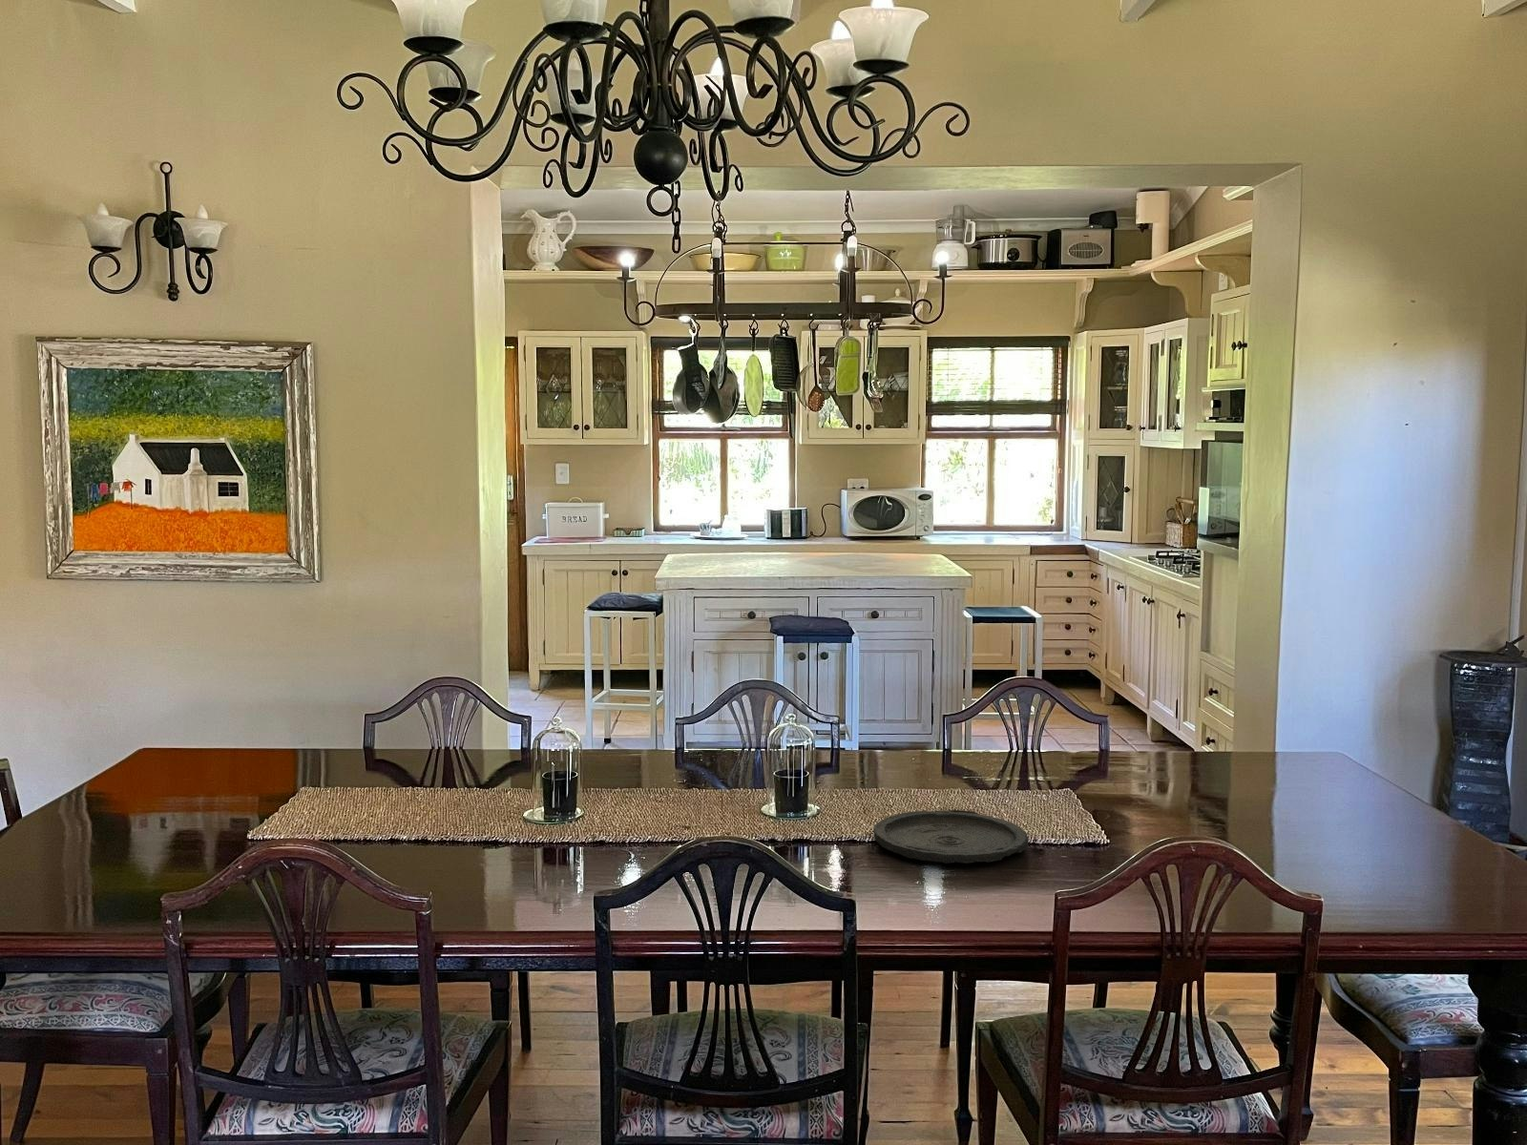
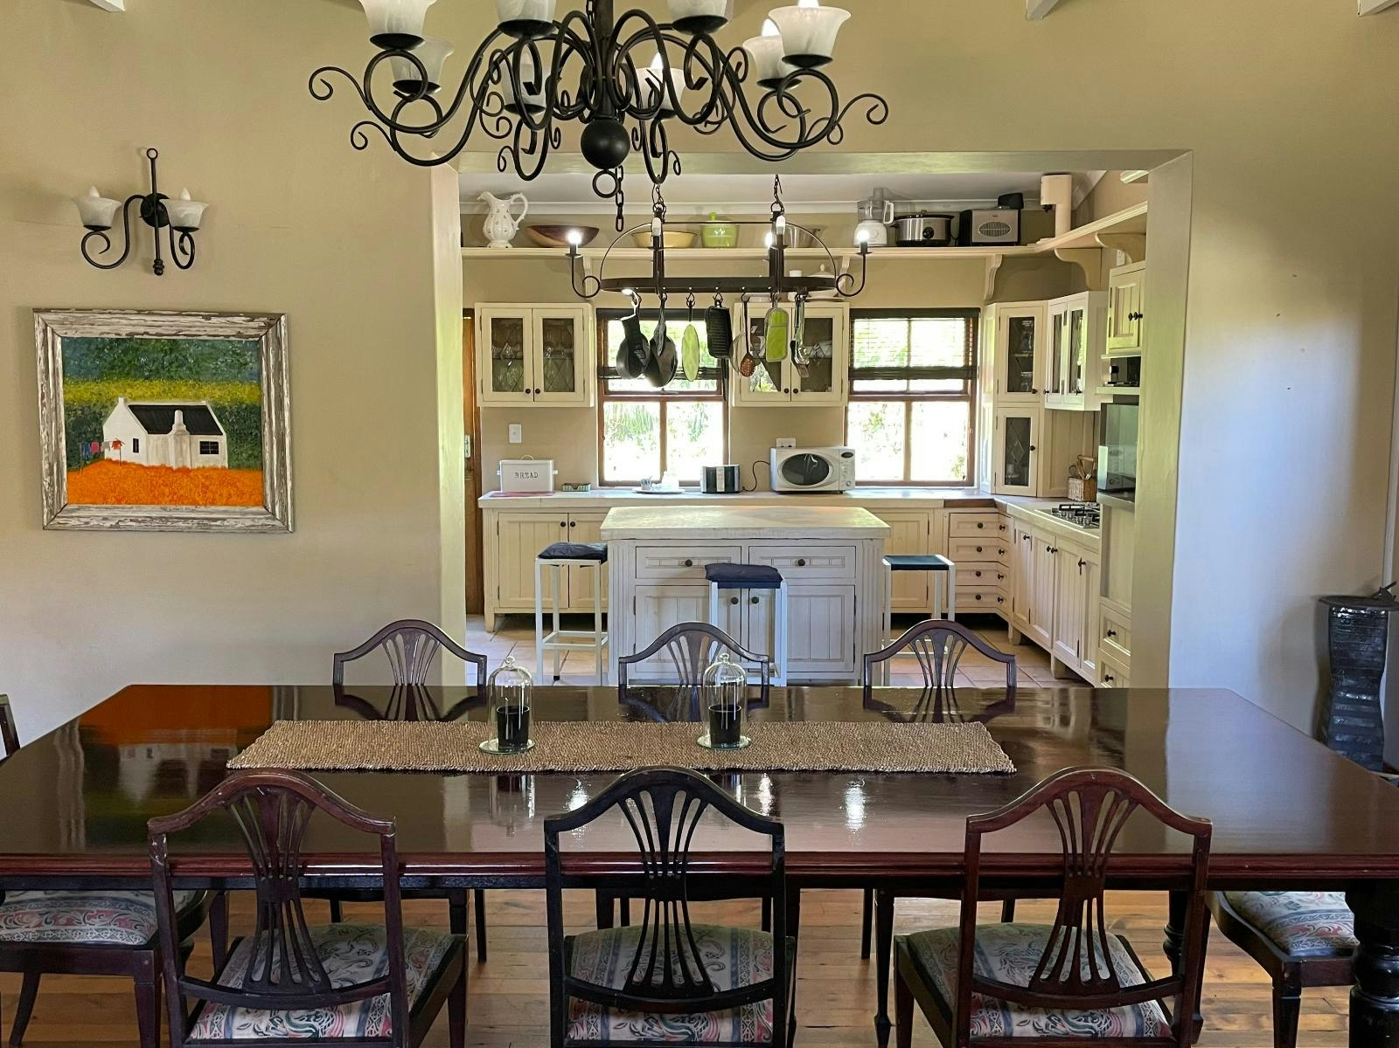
- plate (950, 837)
